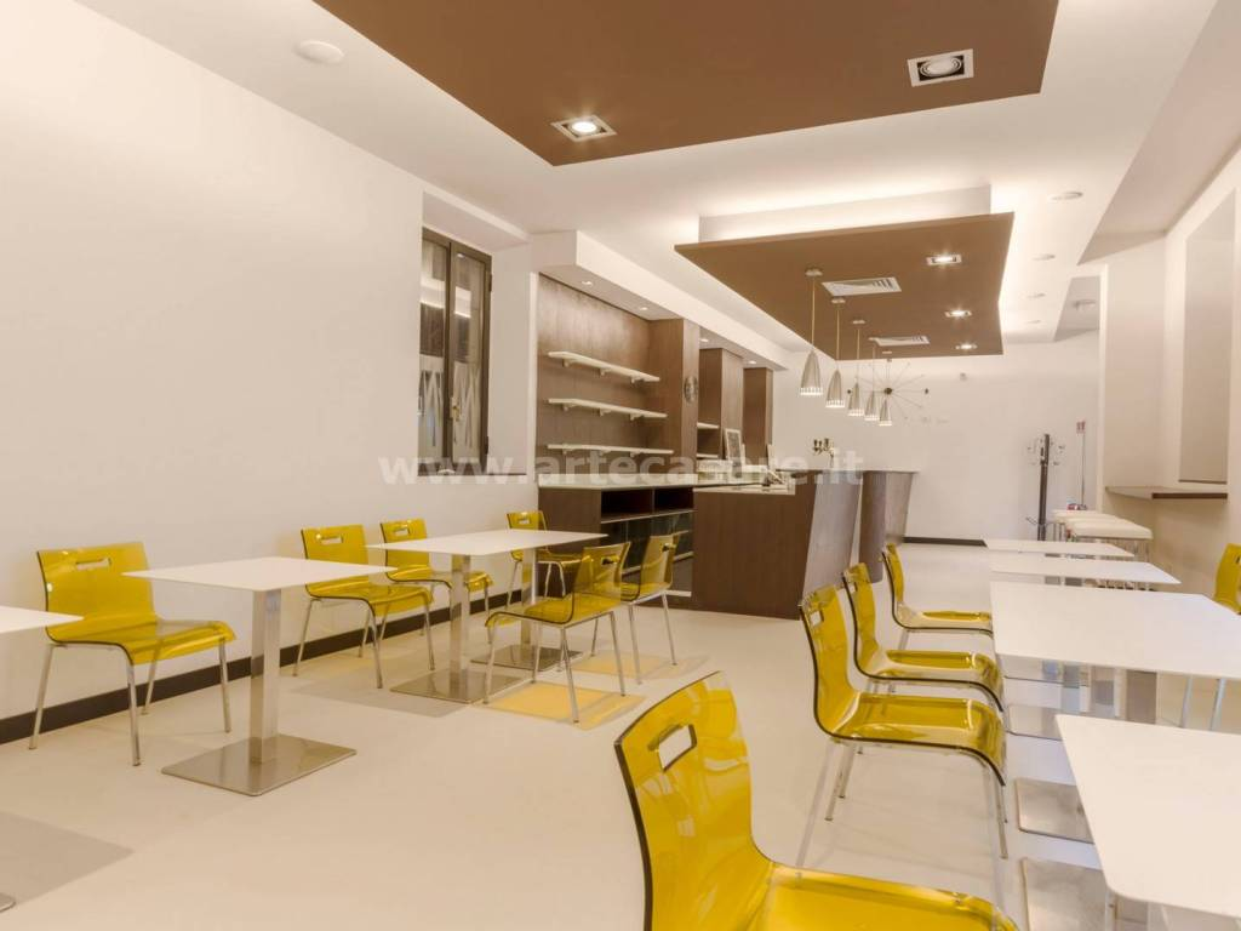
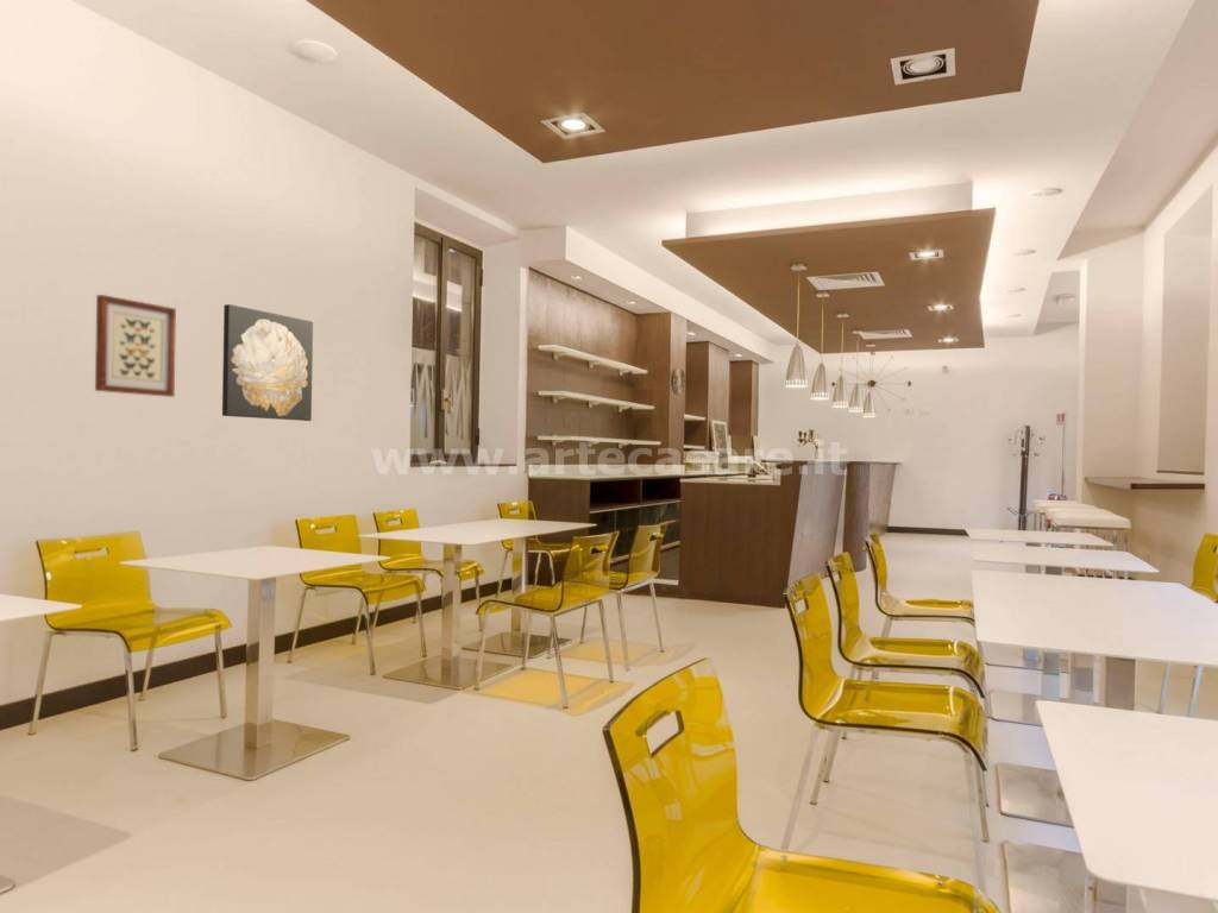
+ wall art (269, 366)
+ wall art (137, 347)
